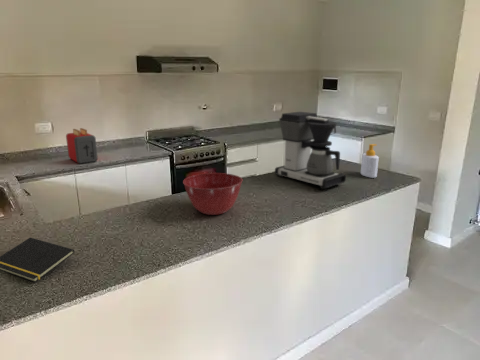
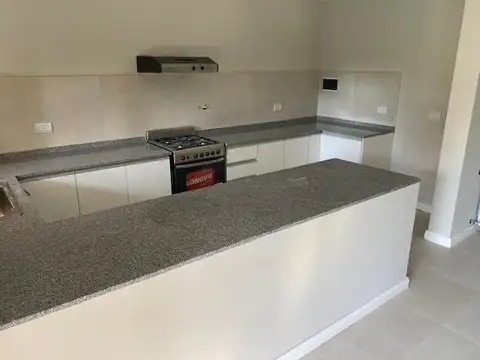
- soap bottle (369, 160)
- mixing bowl (213, 195)
- coffee maker (311, 148)
- notepad (32, 258)
- toaster (81, 144)
